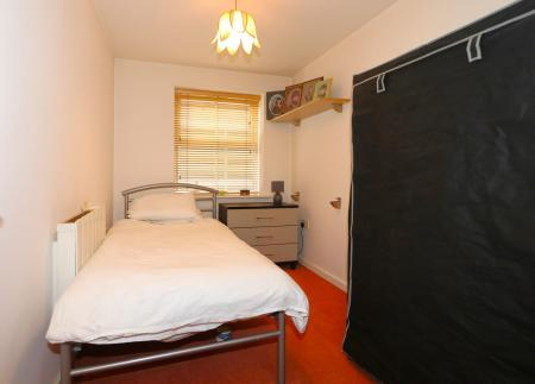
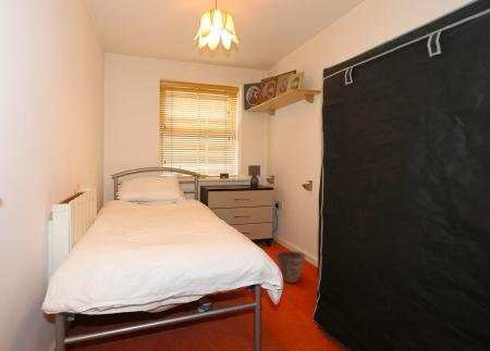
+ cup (290, 266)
